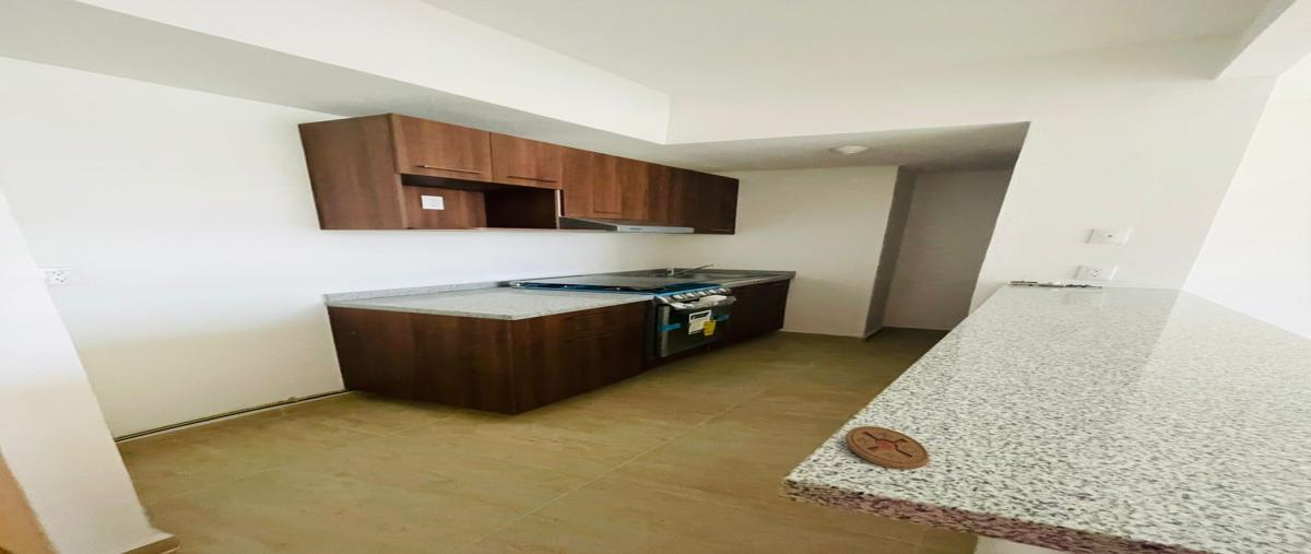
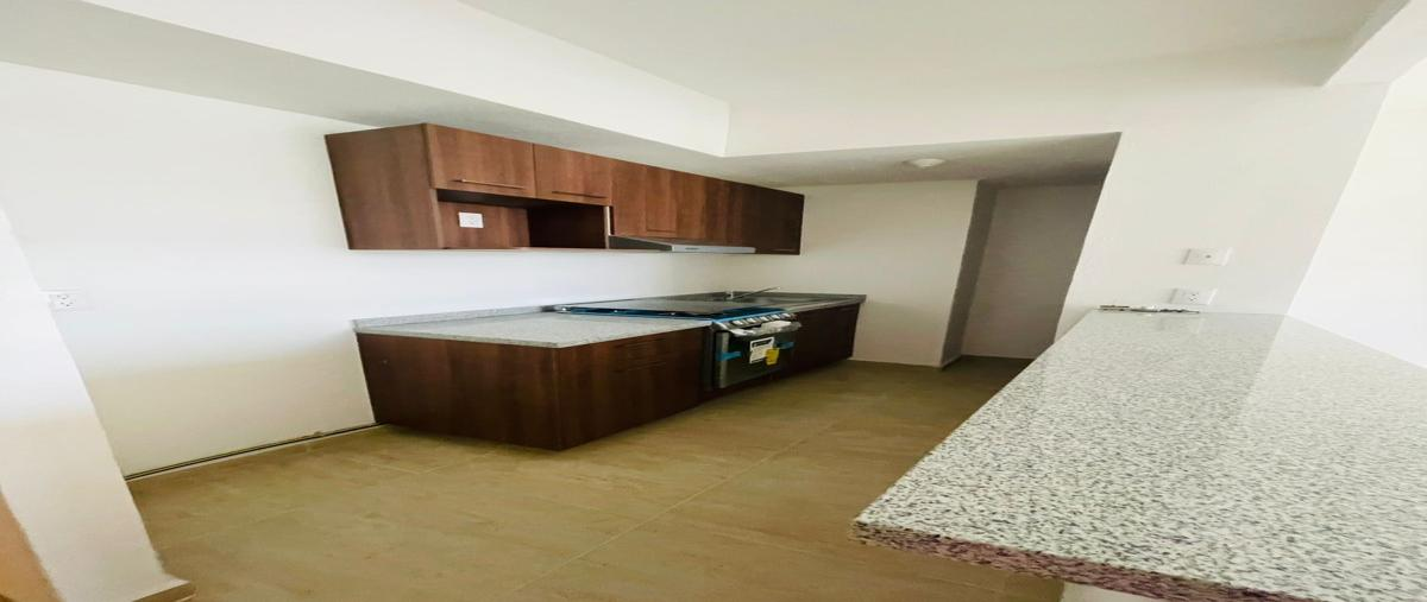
- coaster (885, 446)
